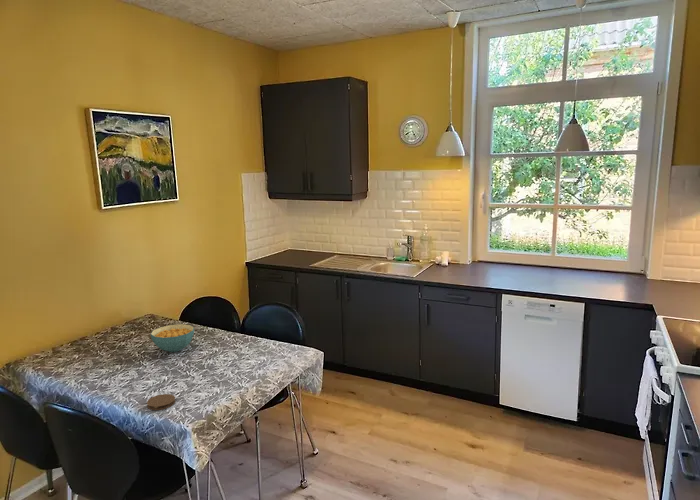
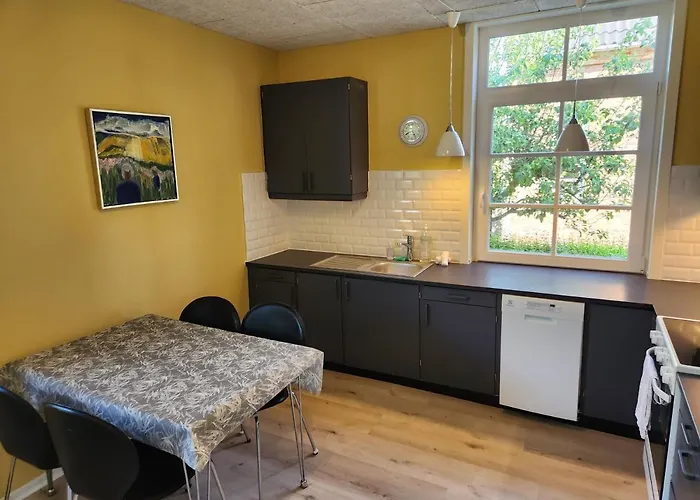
- coaster (161, 401)
- cereal bowl (173, 340)
